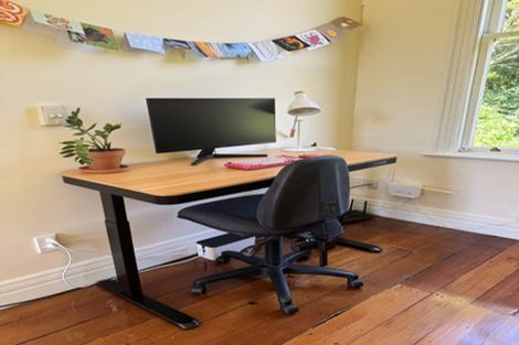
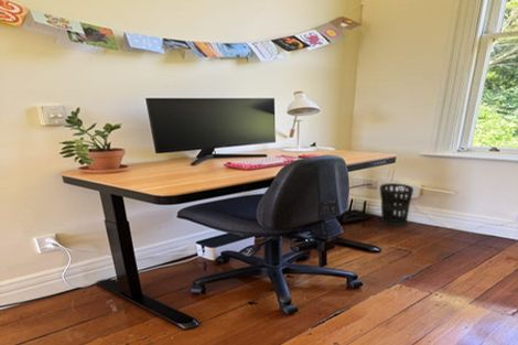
+ wastebasket (395, 205)
